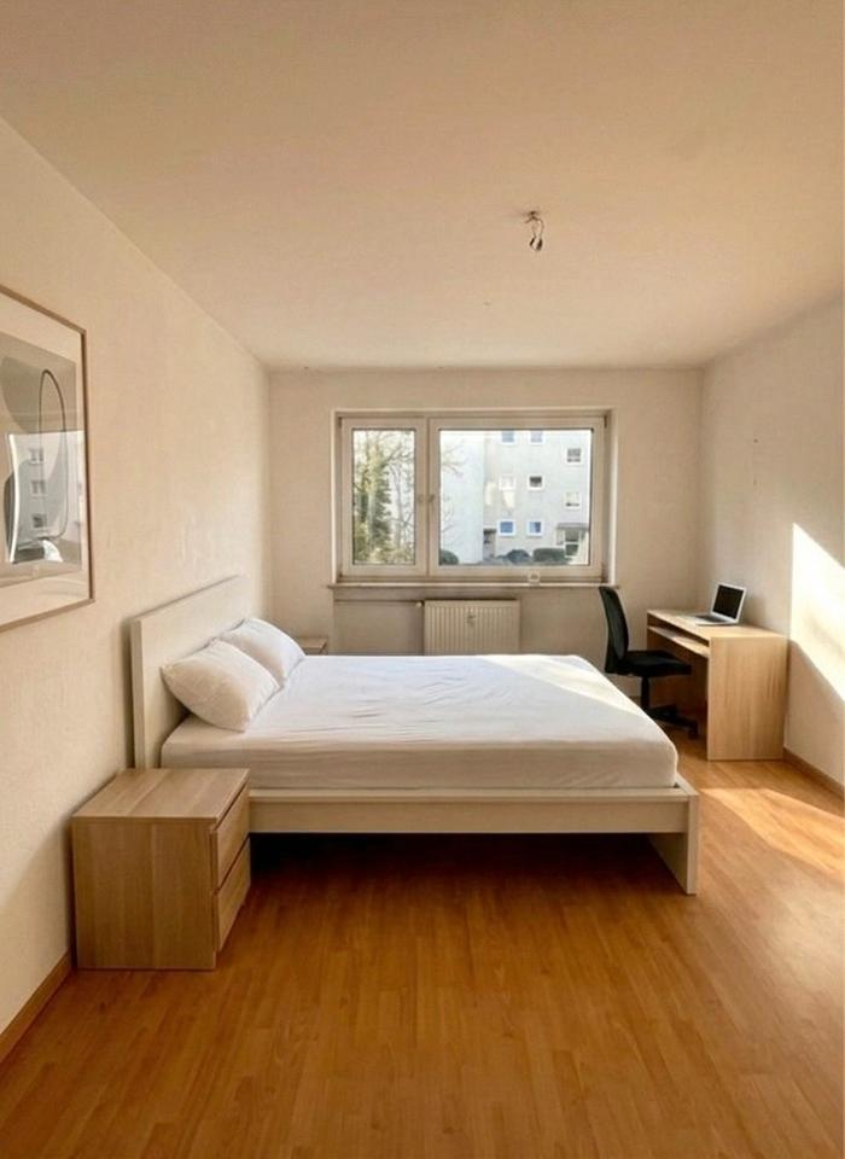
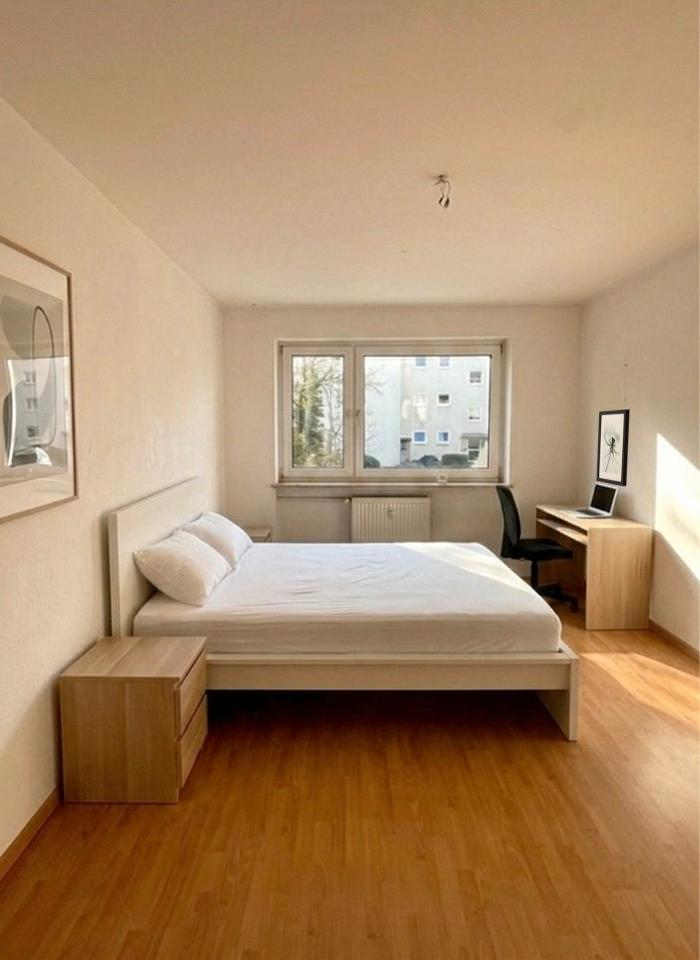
+ wall art (612, 447)
